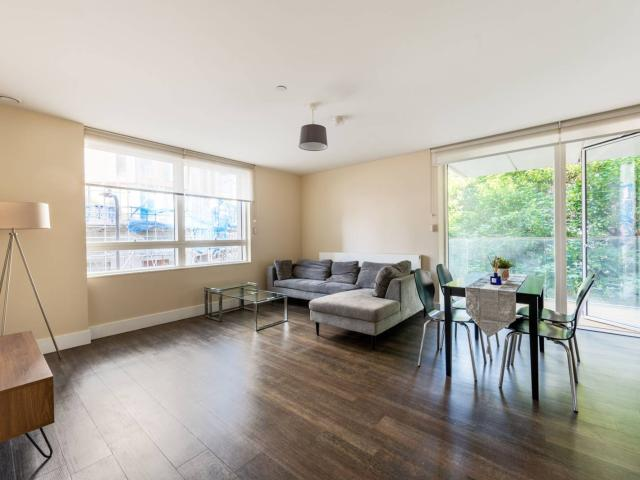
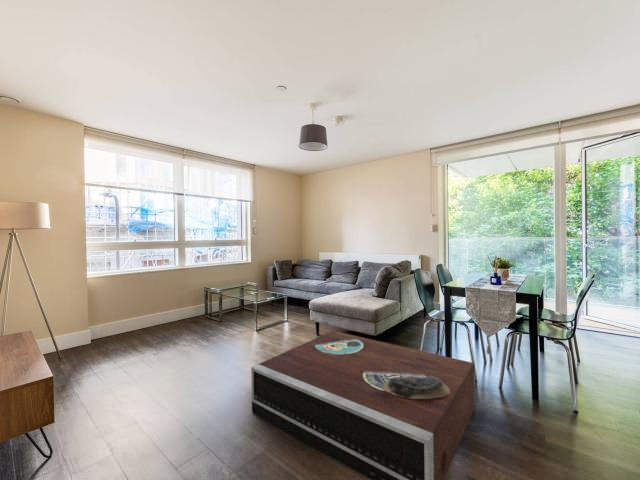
+ stereo (363, 387)
+ decorative bowl (416, 383)
